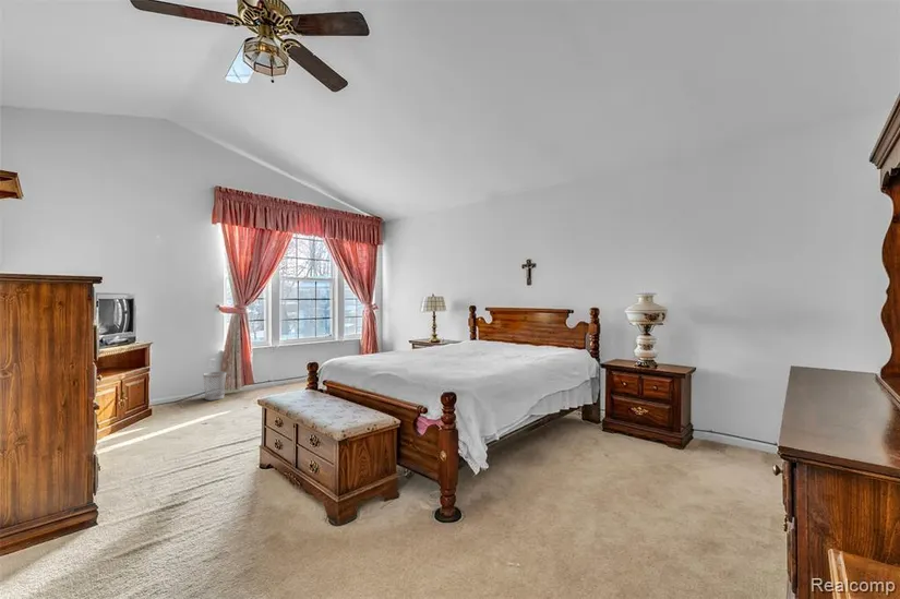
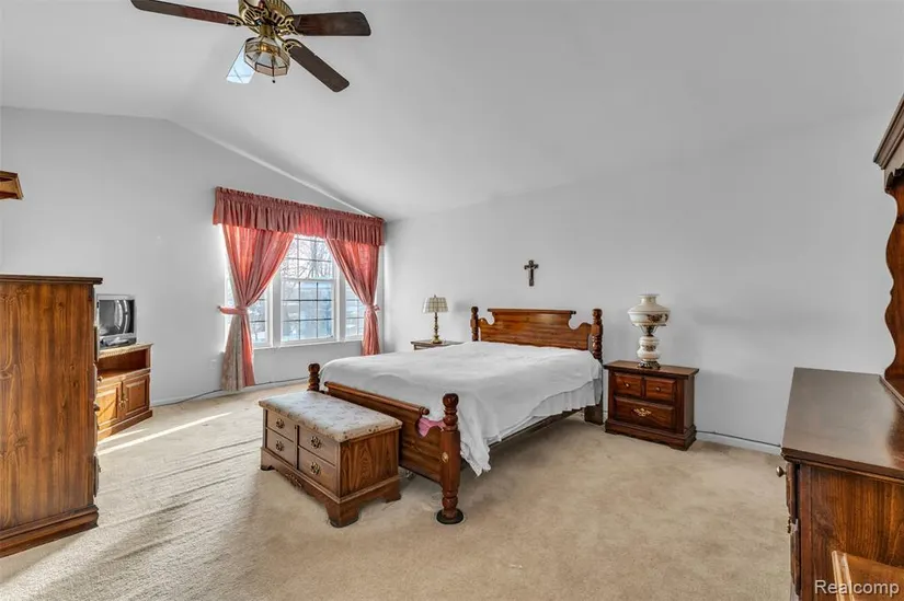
- wastebasket (215, 385)
